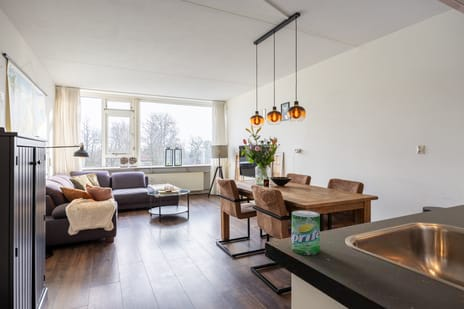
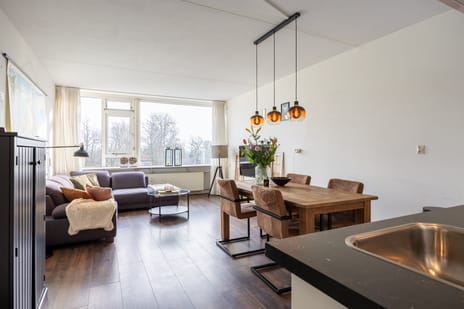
- beverage can (305, 231)
